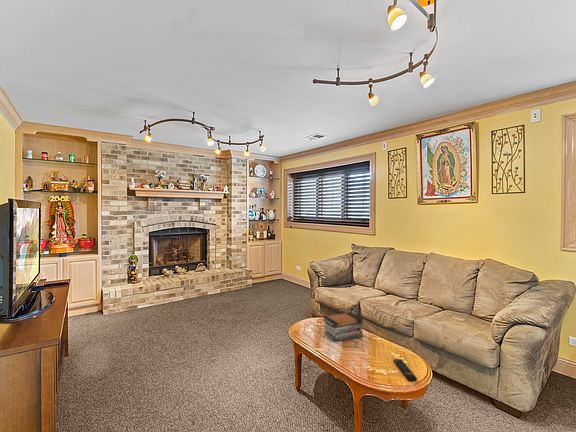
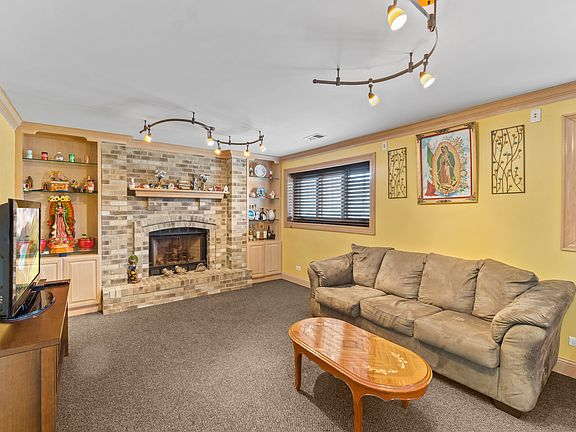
- book stack (342, 326)
- remote control (404, 369)
